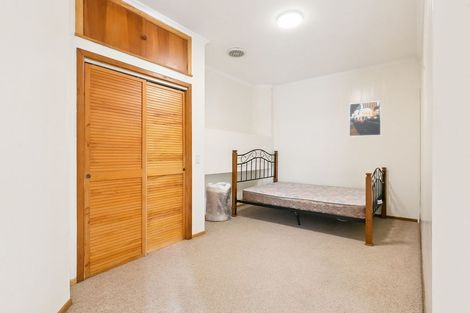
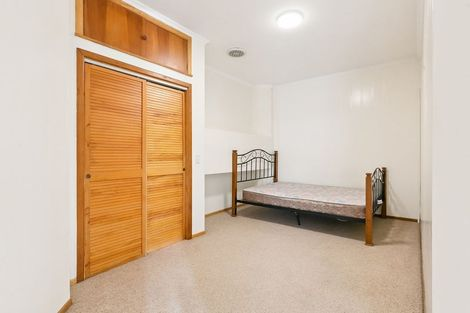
- bag (217, 200)
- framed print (364, 119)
